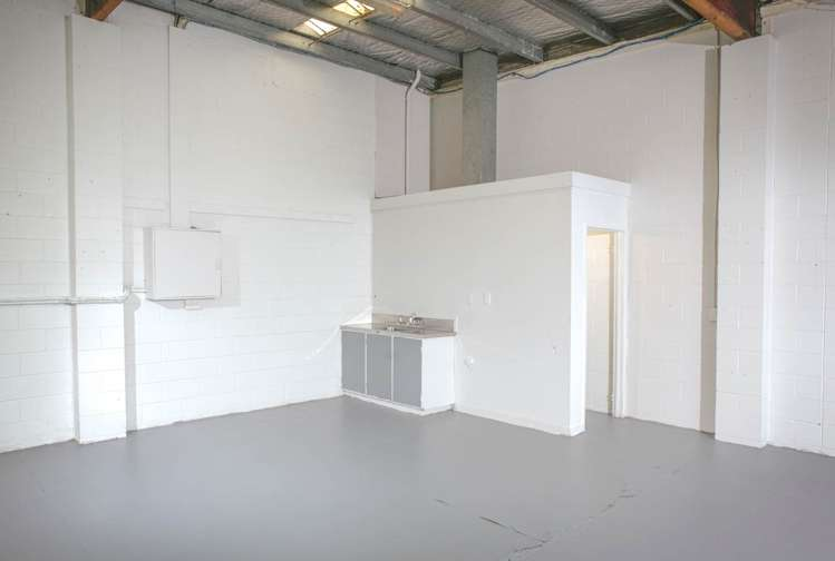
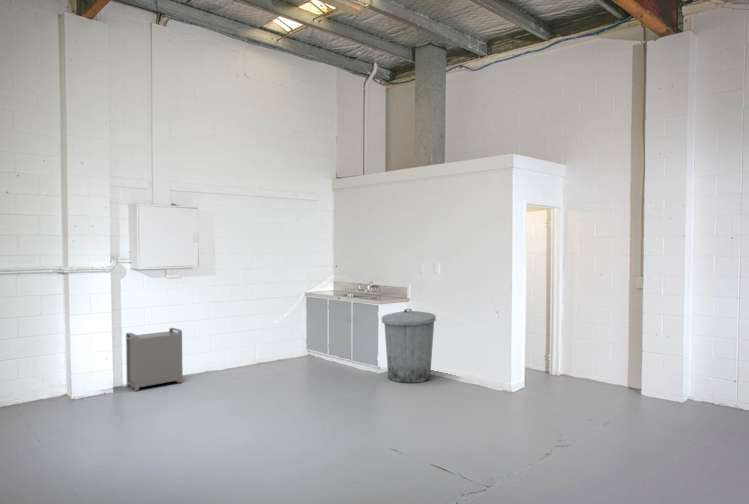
+ storage bin (155, 358)
+ trash can (408, 343)
